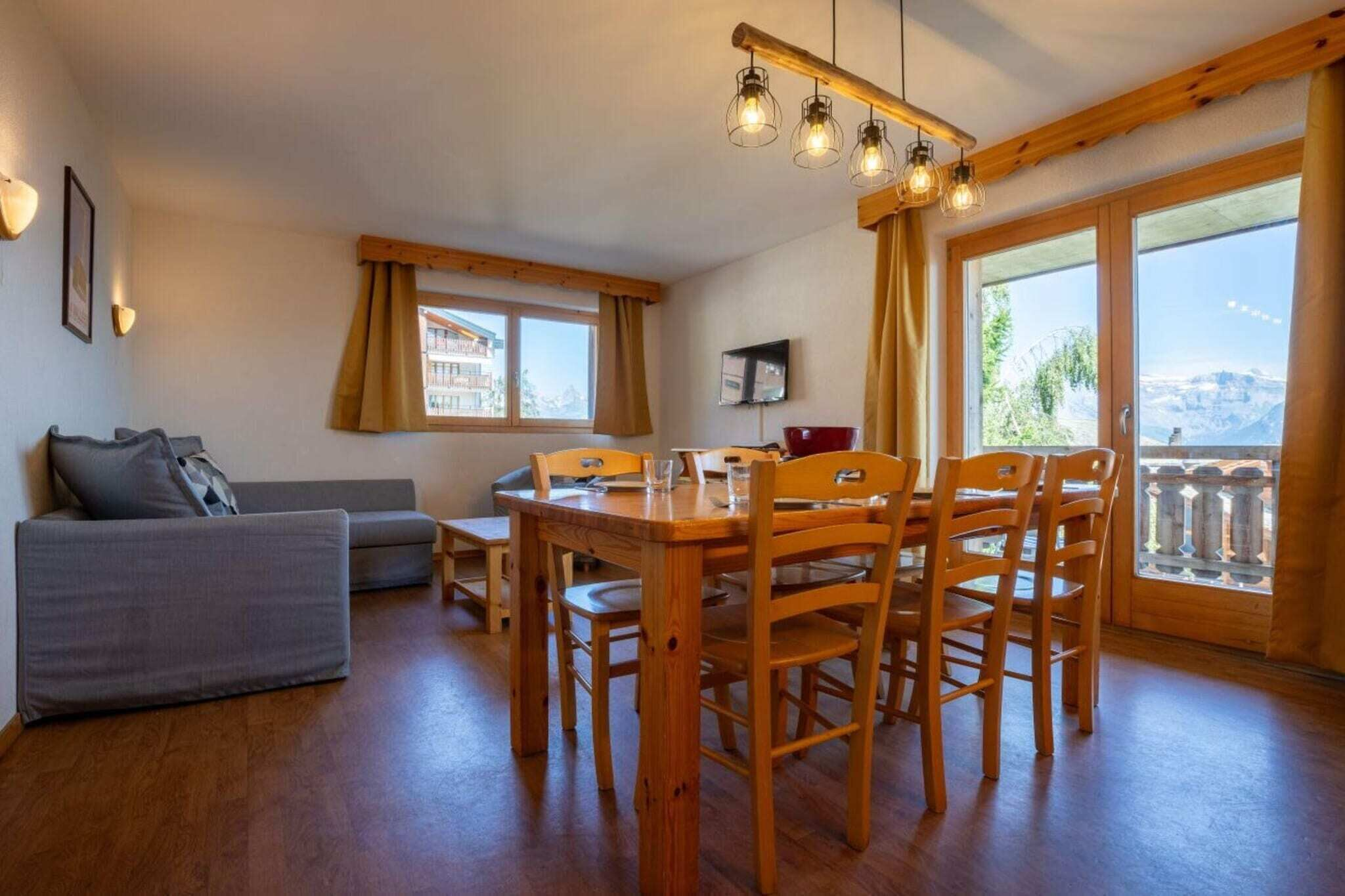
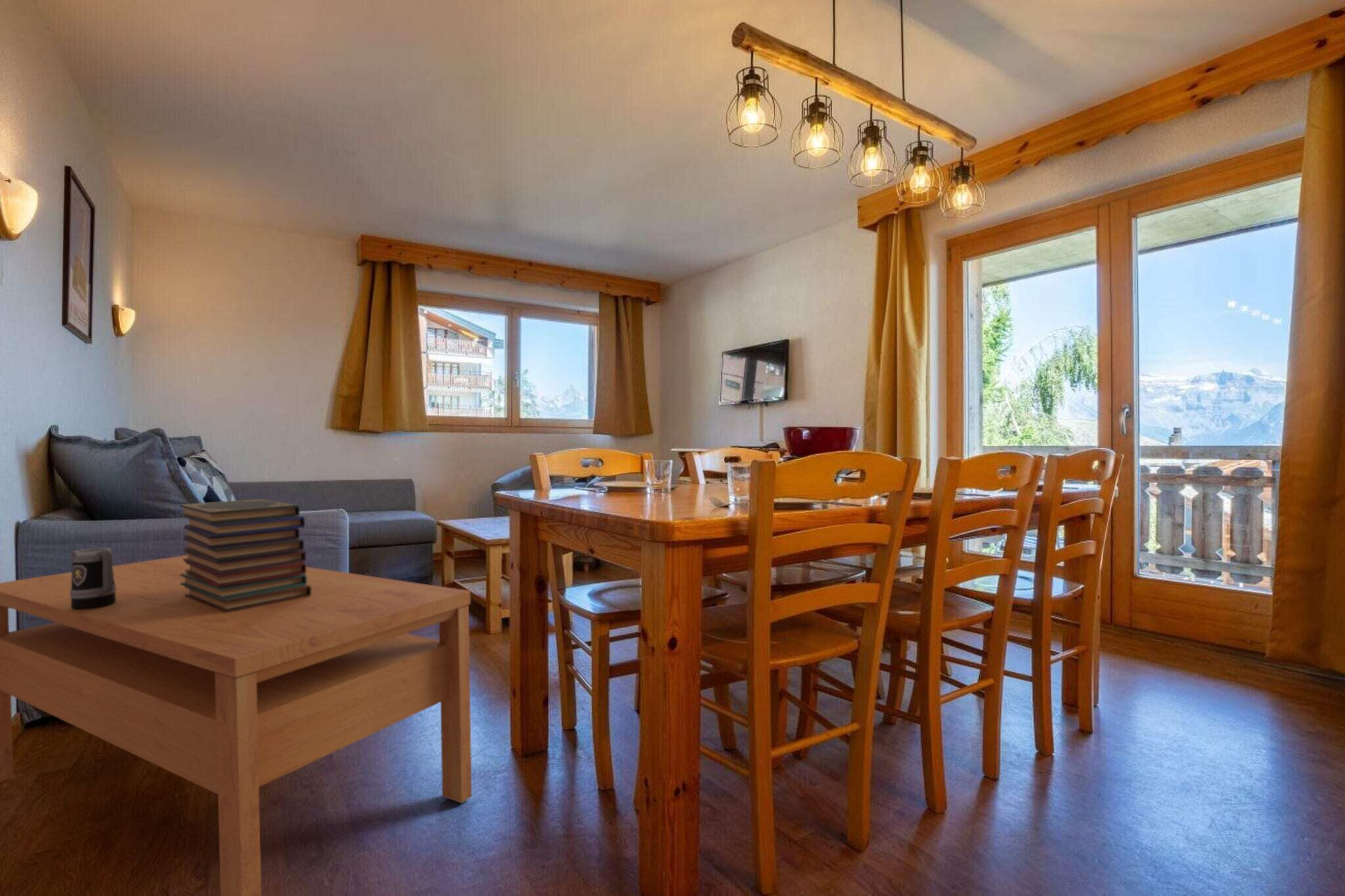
+ book stack (242, 549)
+ coffee table (218, 688)
+ mug (96, 576)
